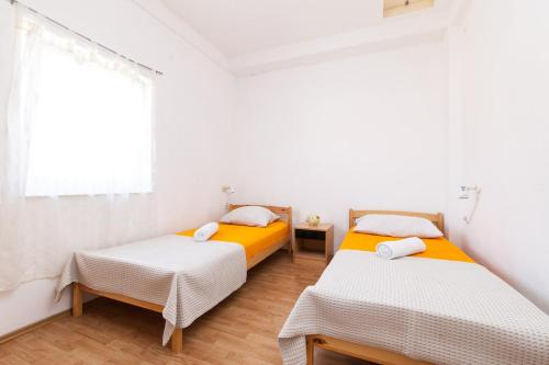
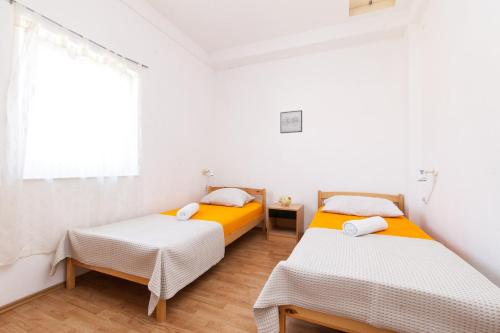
+ wall art (291, 122)
